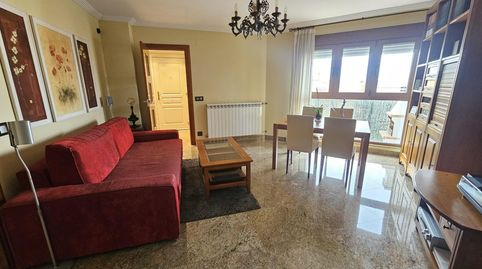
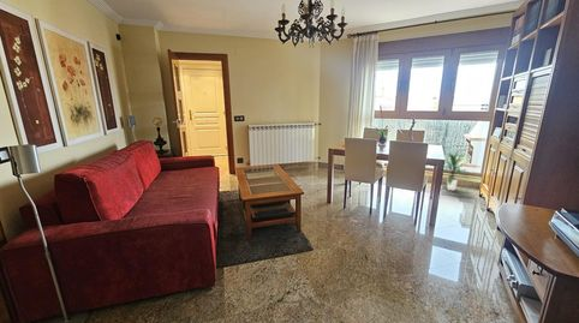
+ indoor plant (452, 169)
